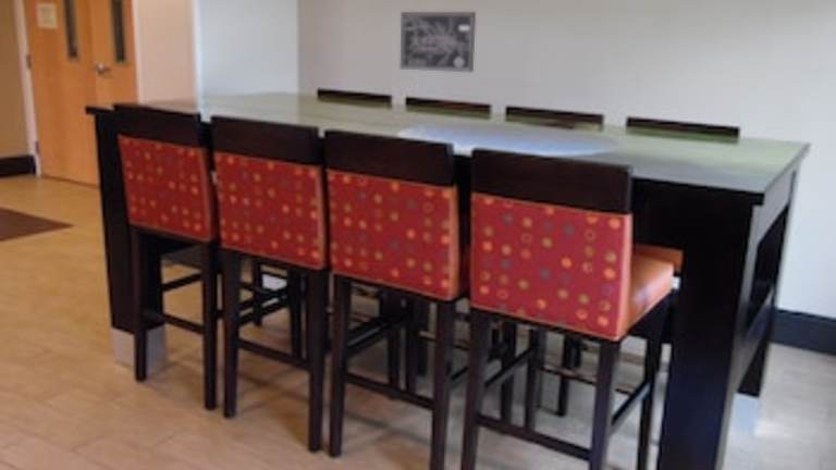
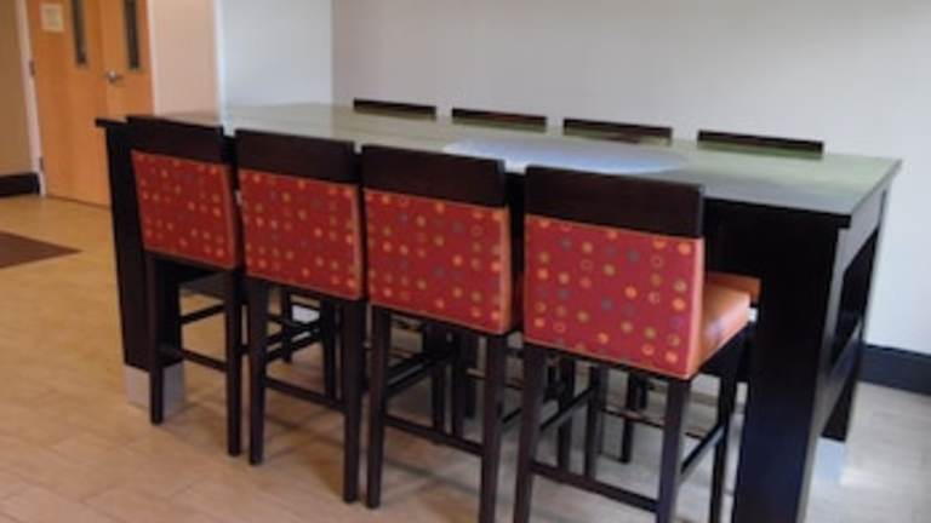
- wall art (437, 41)
